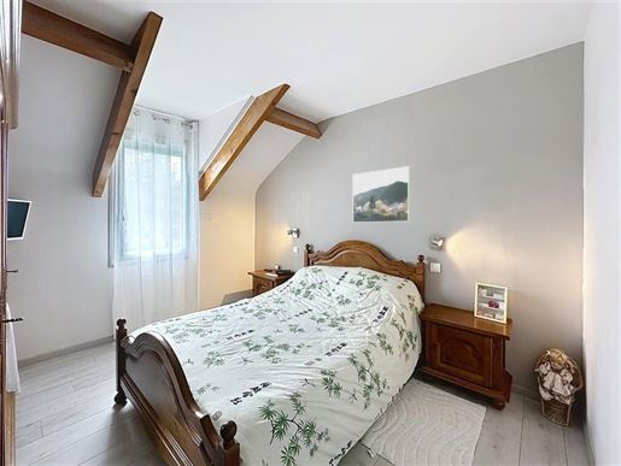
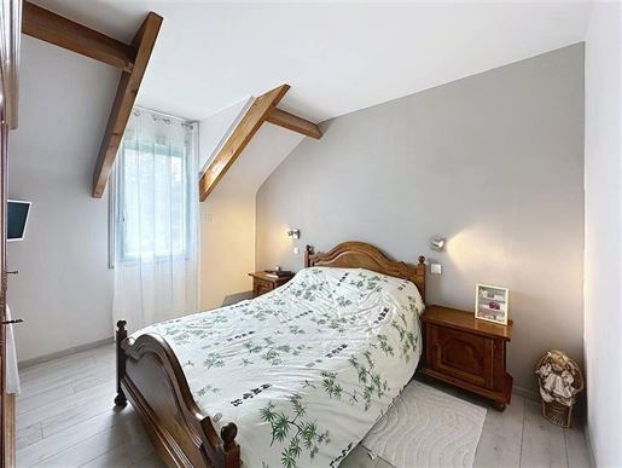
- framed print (379, 196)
